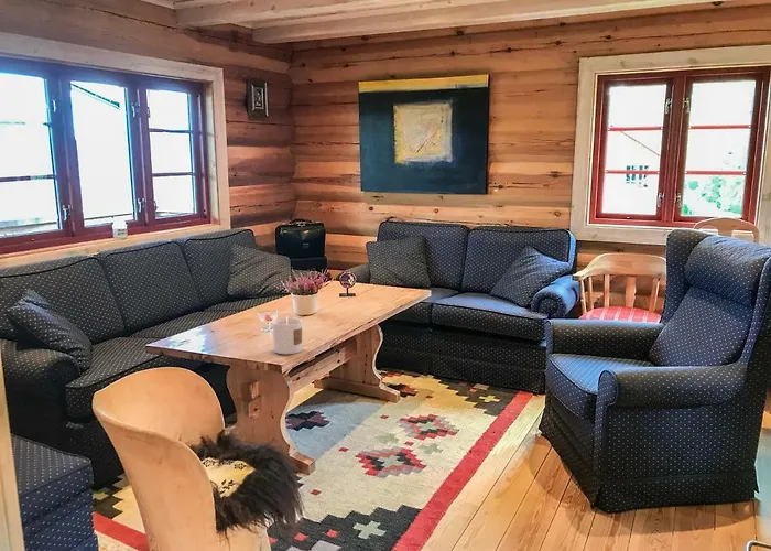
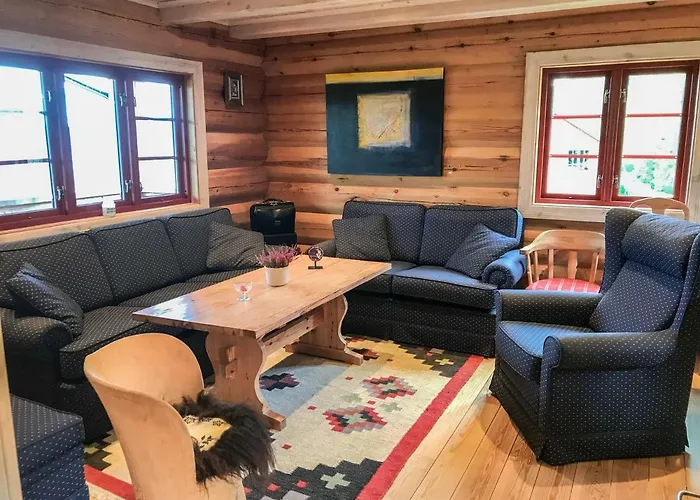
- candle (287, 333)
